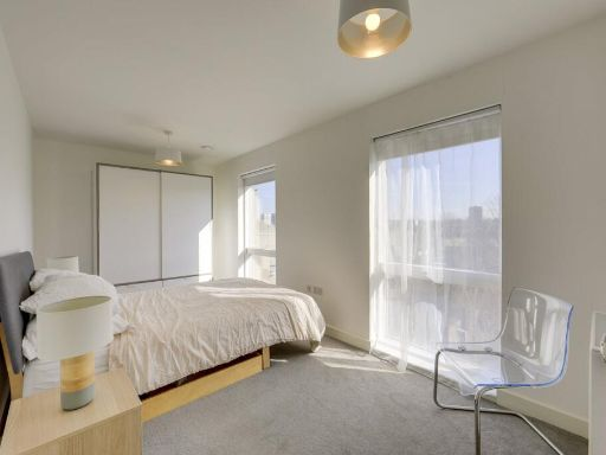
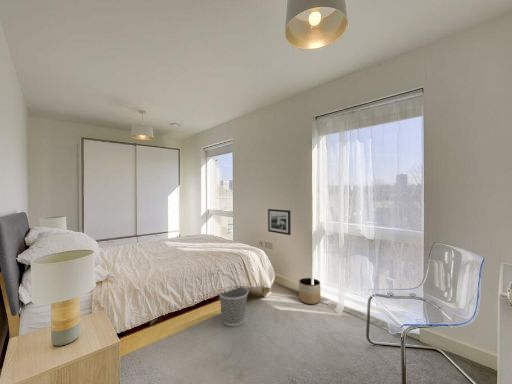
+ wastebasket (233, 305)
+ planter (309, 290)
+ picture frame (278, 221)
